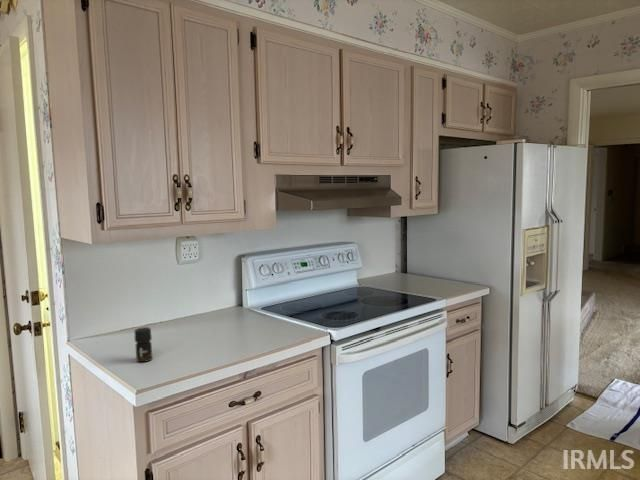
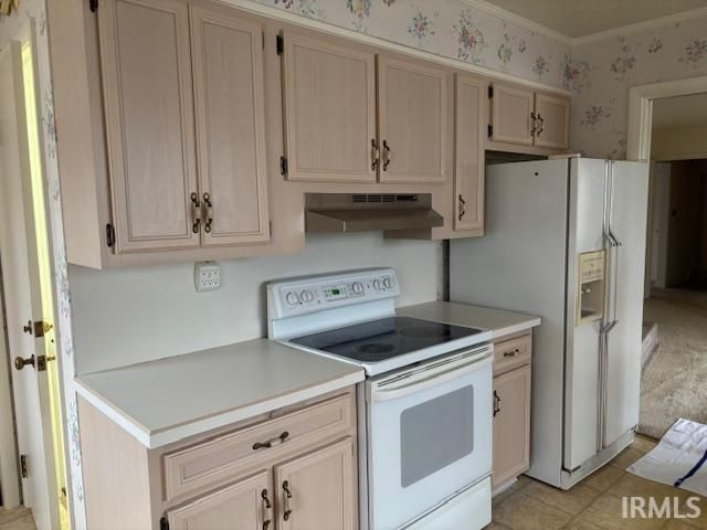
- jar (143, 344)
